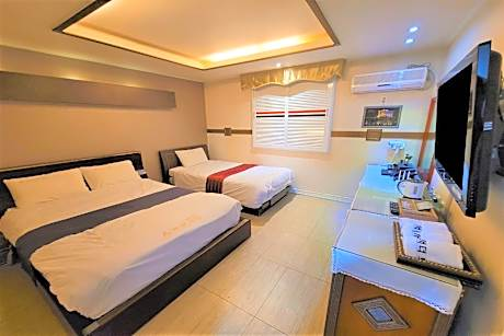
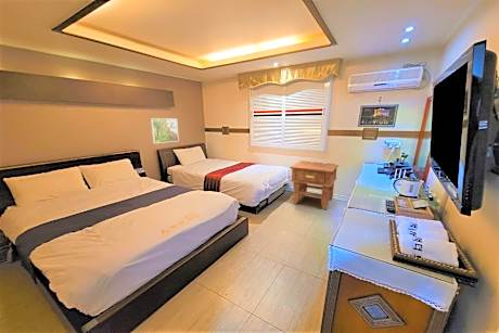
+ side table (314, 183)
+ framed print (165, 130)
